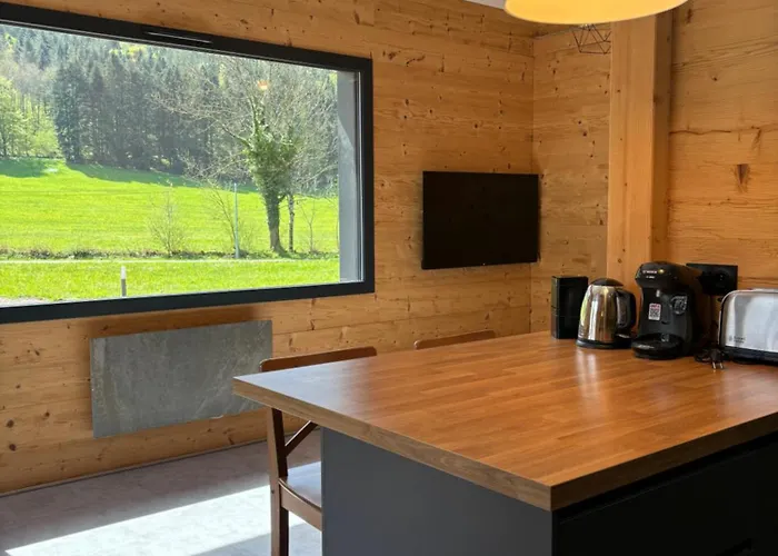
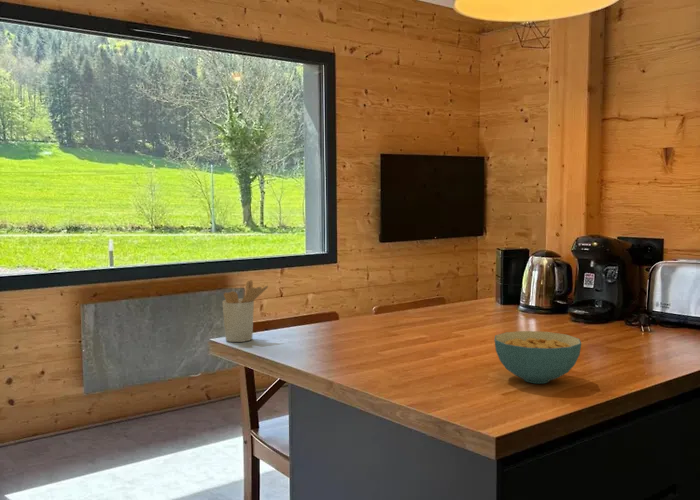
+ cereal bowl (536, 359)
+ utensil holder (244, 311)
